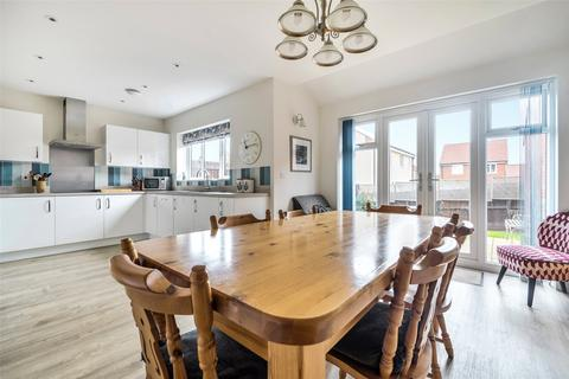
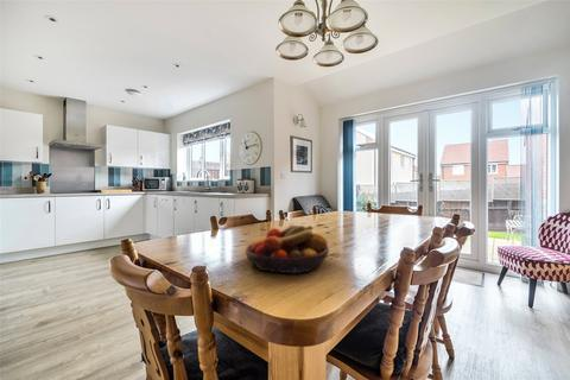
+ fruit bowl (286, 242)
